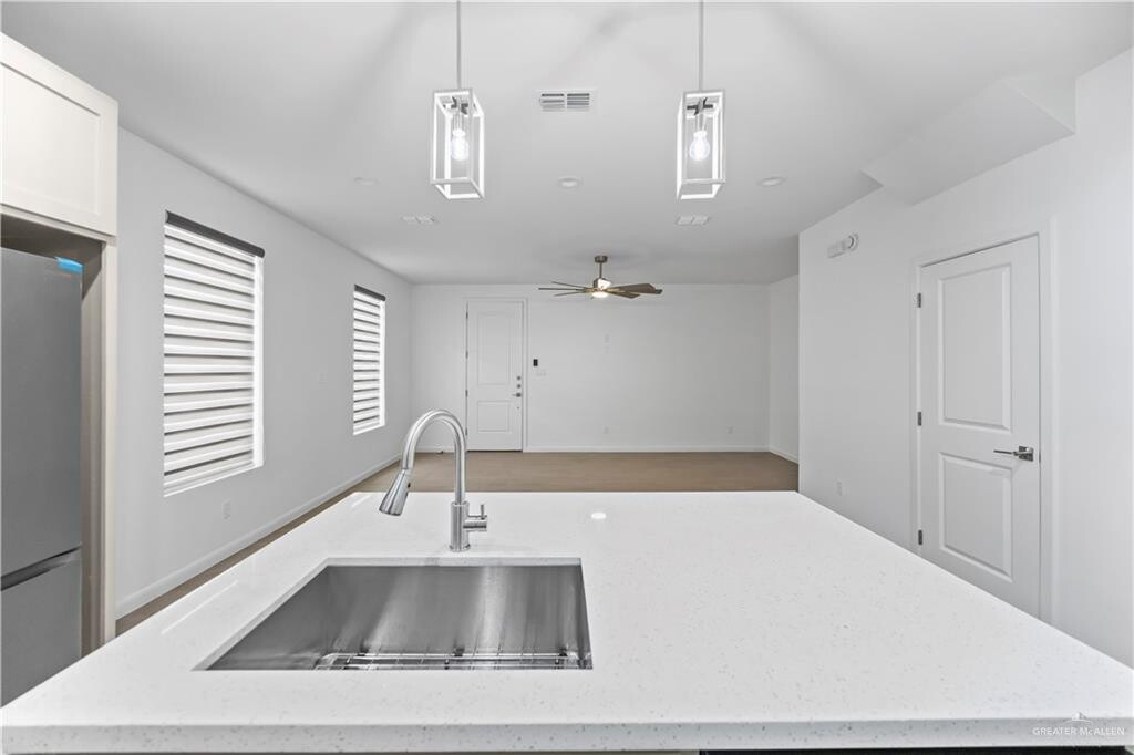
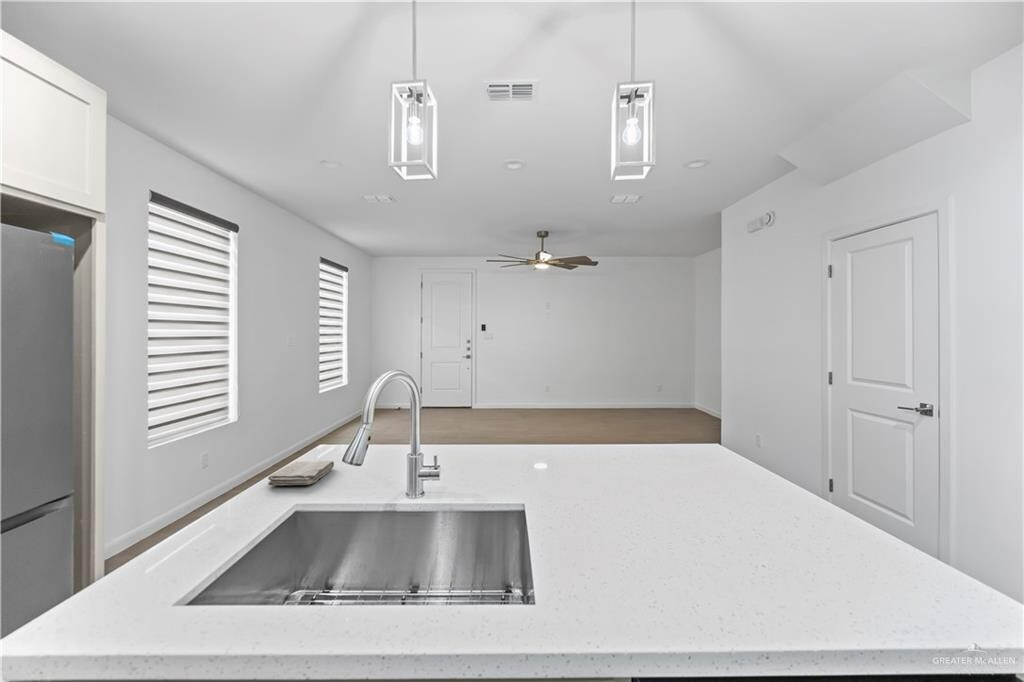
+ washcloth (302, 471)
